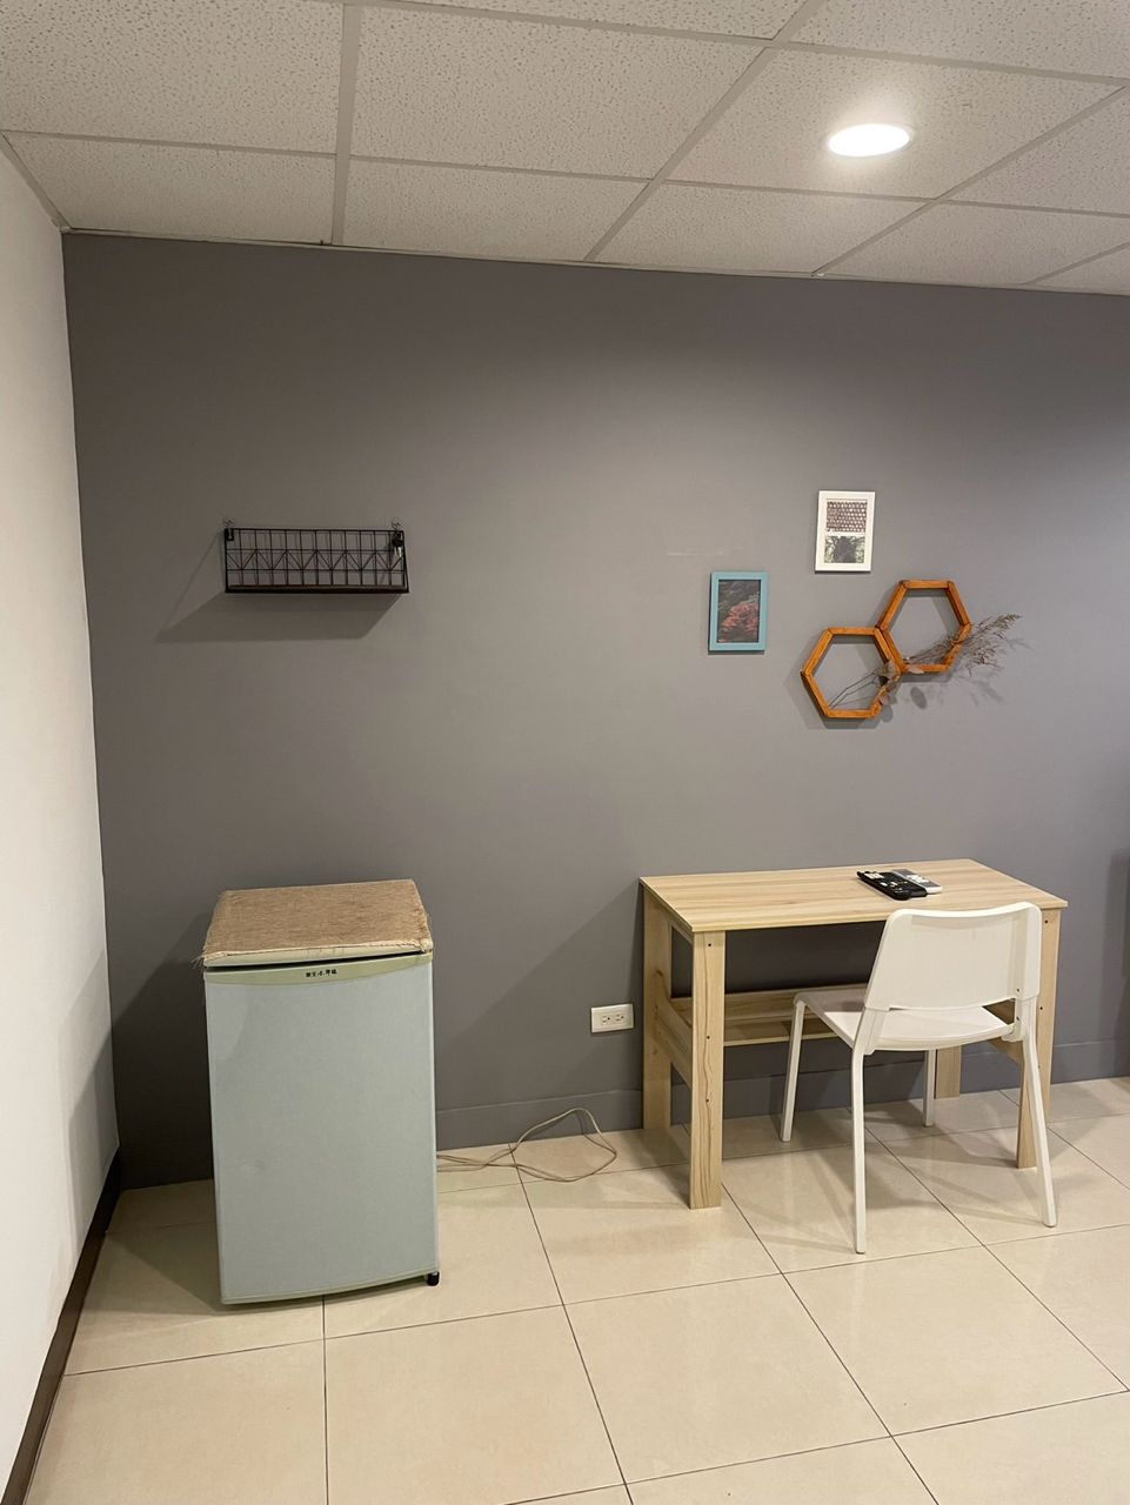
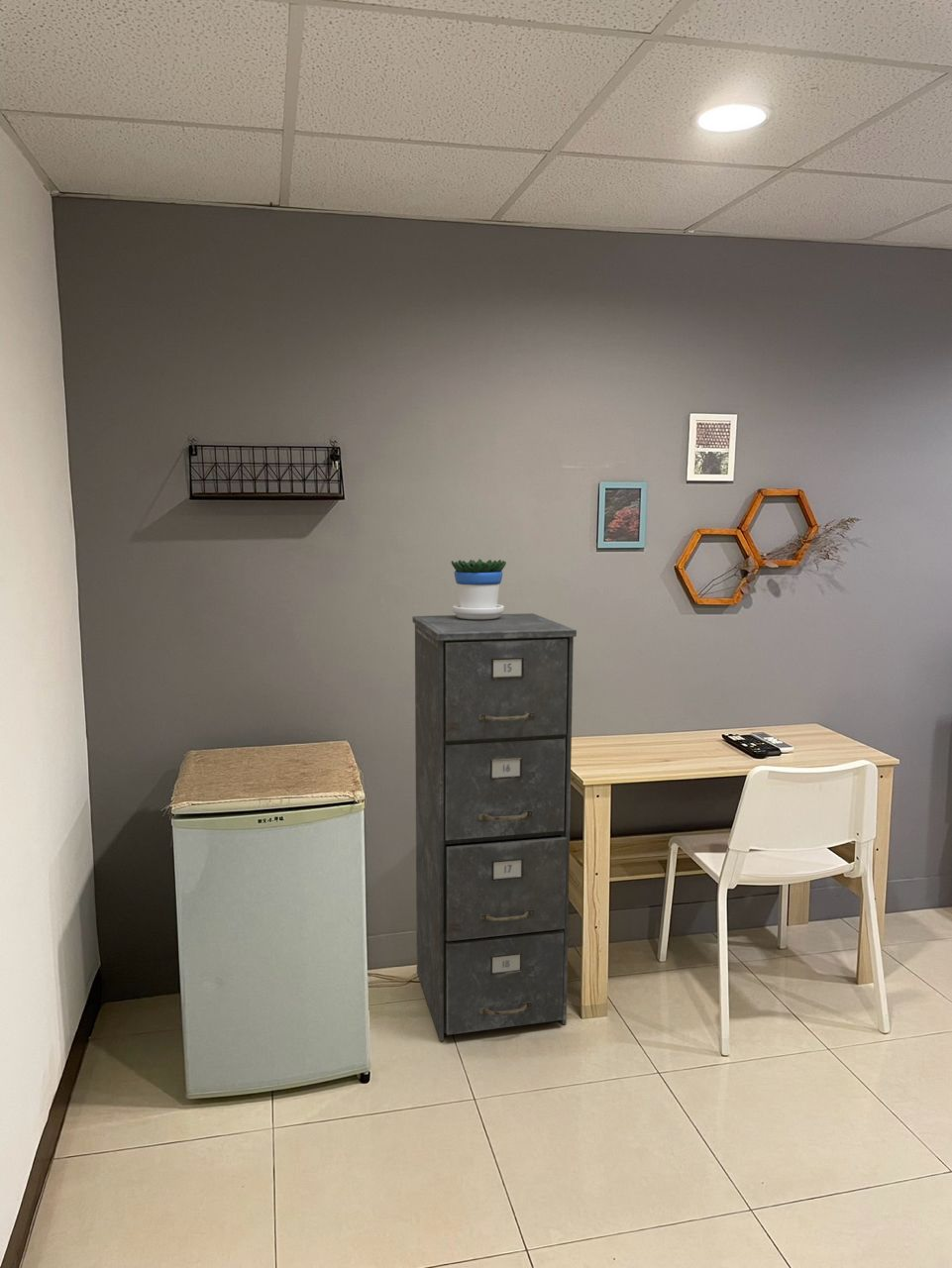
+ flowerpot (477, 588)
+ filing cabinet (490, 817)
